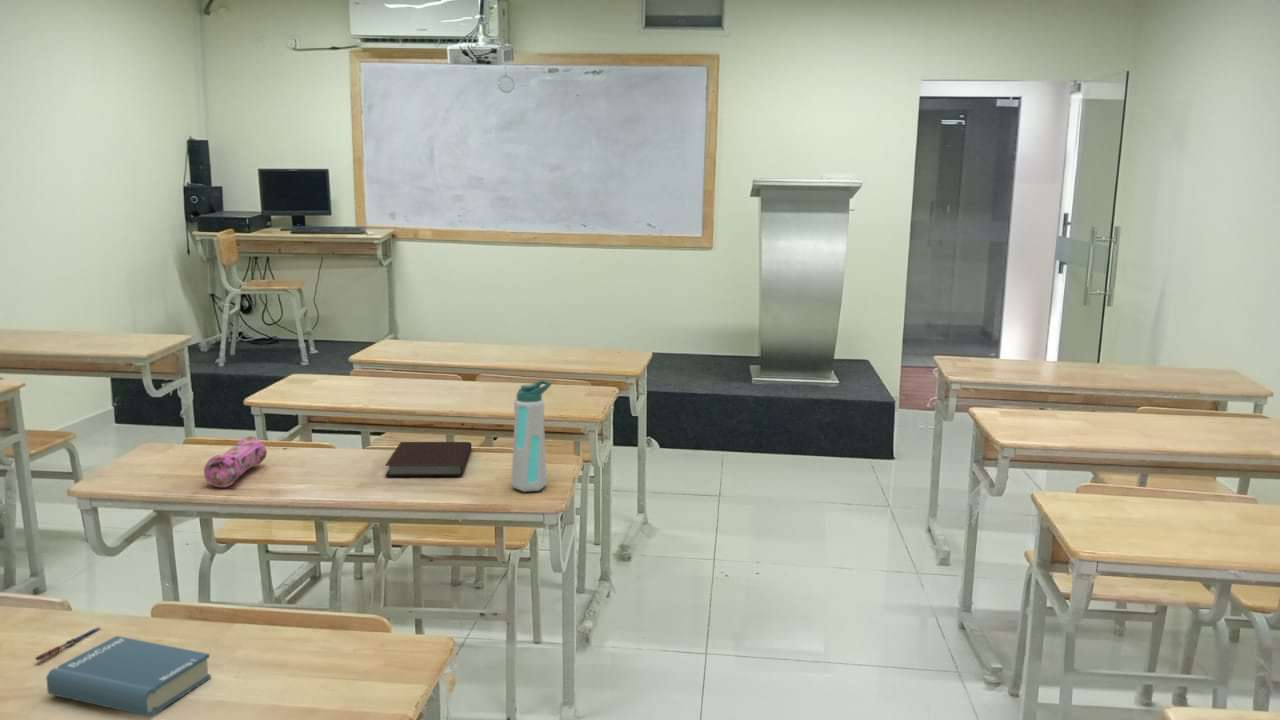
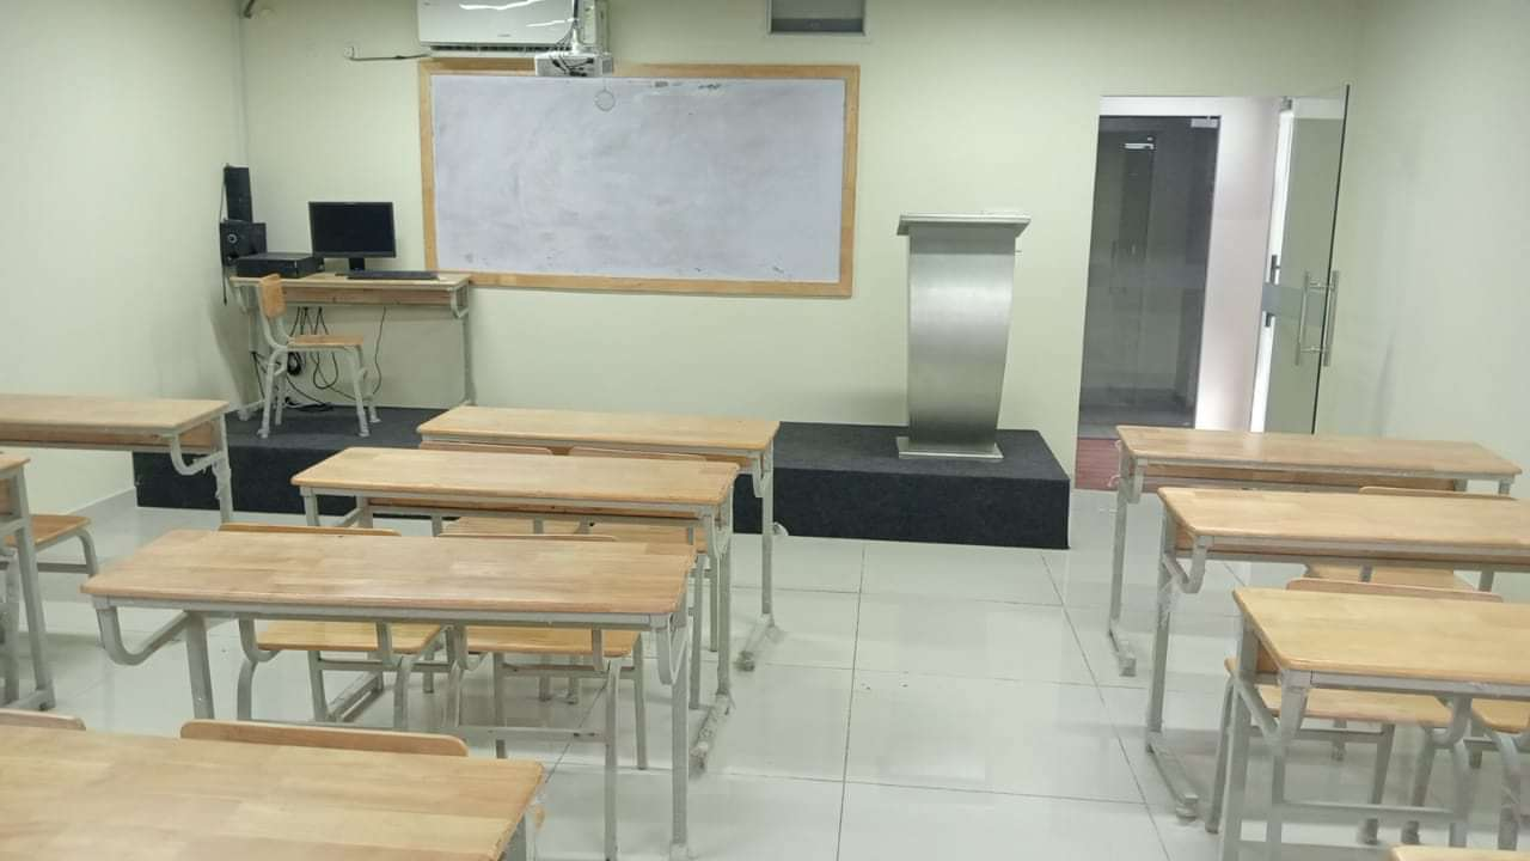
- water bottle (531, 435)
- pen (69, 642)
- hardback book (130, 675)
- pencil case (236, 460)
- notebook (430, 458)
